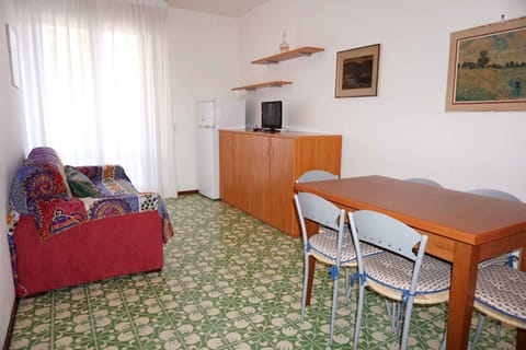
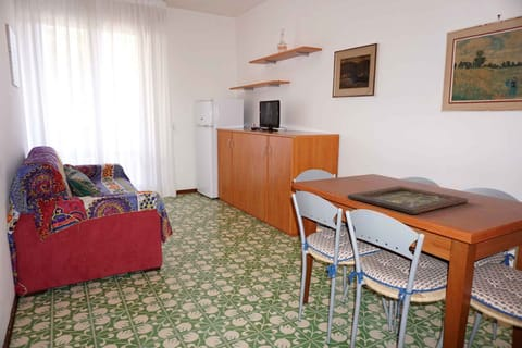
+ religious icon (406, 198)
